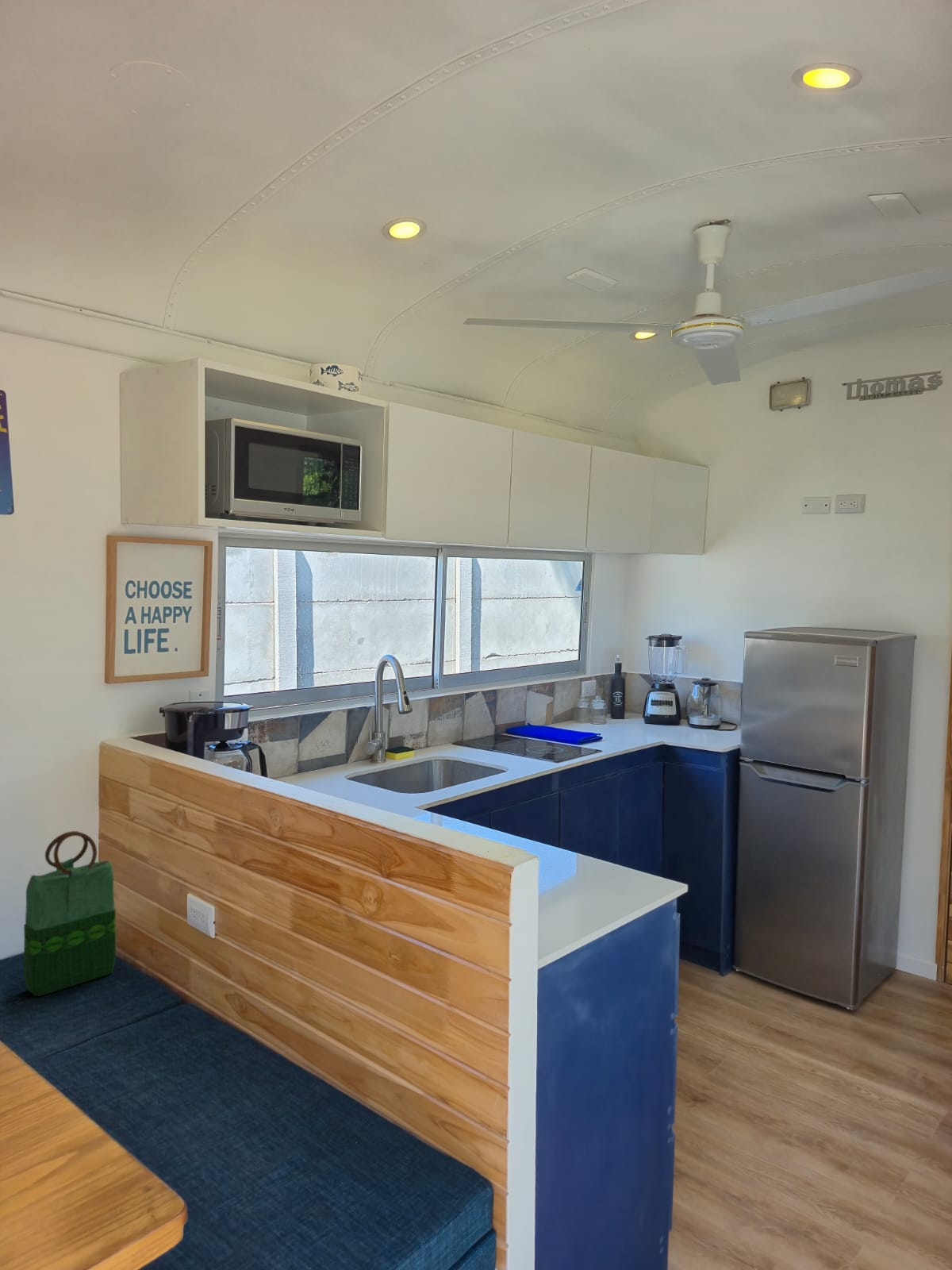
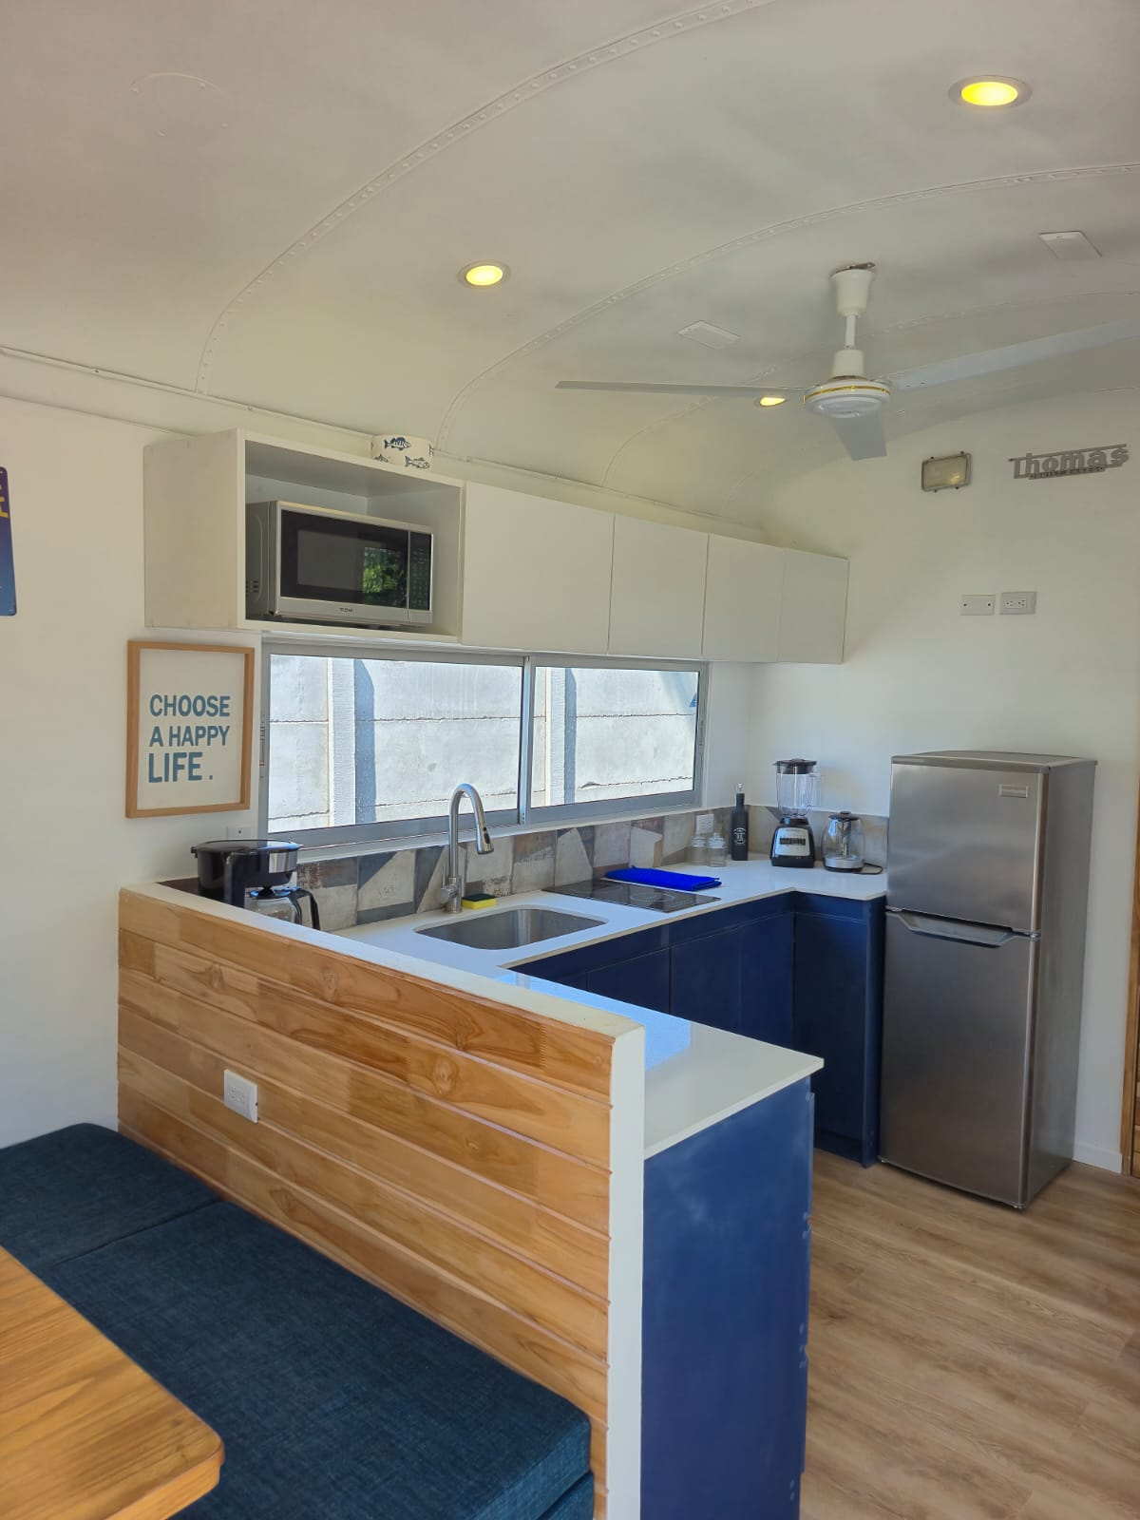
- tote bag (71, 906)
